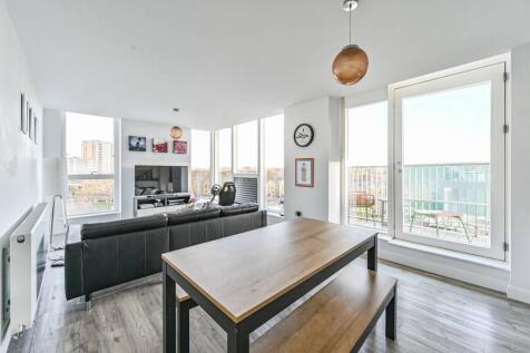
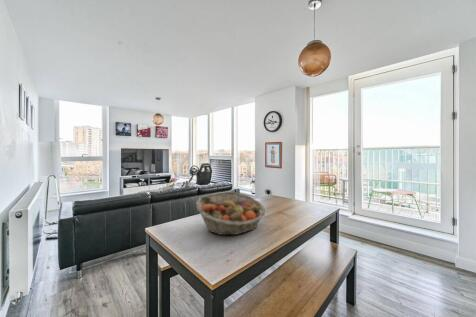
+ fruit basket (231, 211)
